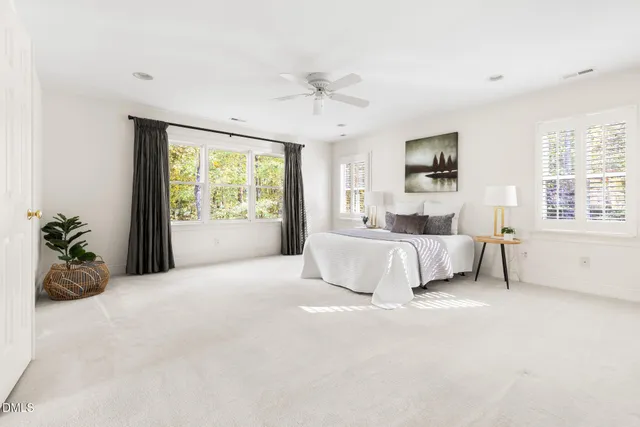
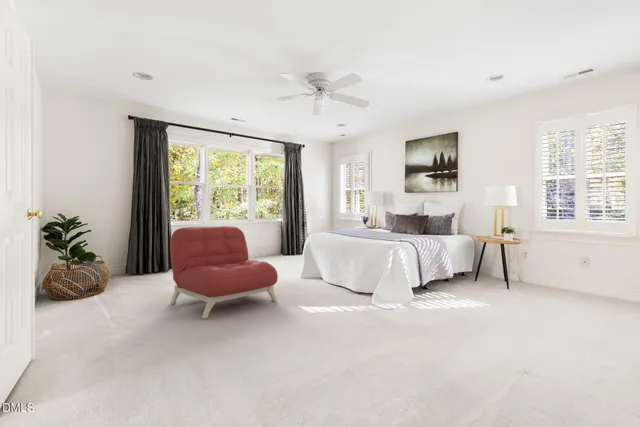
+ armchair (224, 264)
